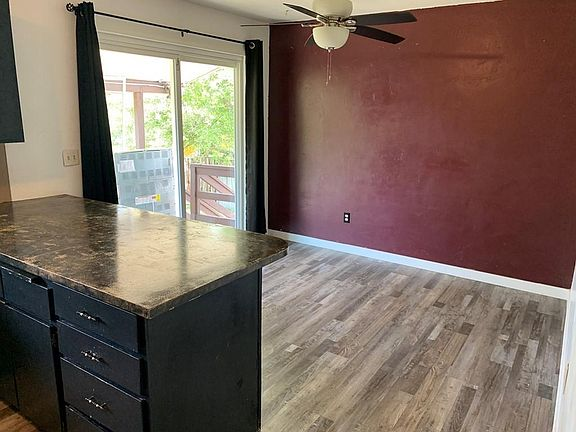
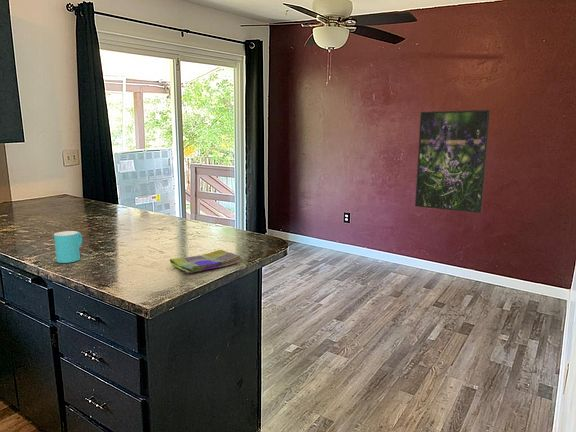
+ cup (71, 245)
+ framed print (450, 161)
+ dish towel (206, 260)
